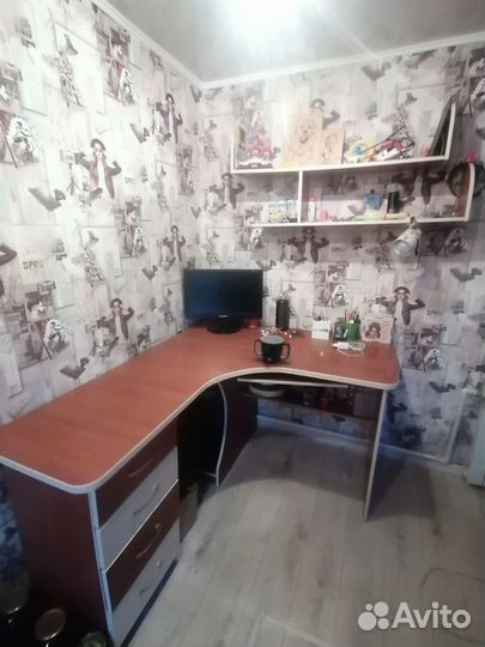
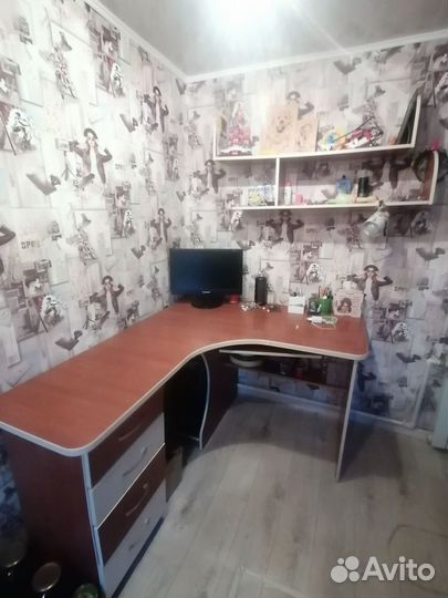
- mug (271, 349)
